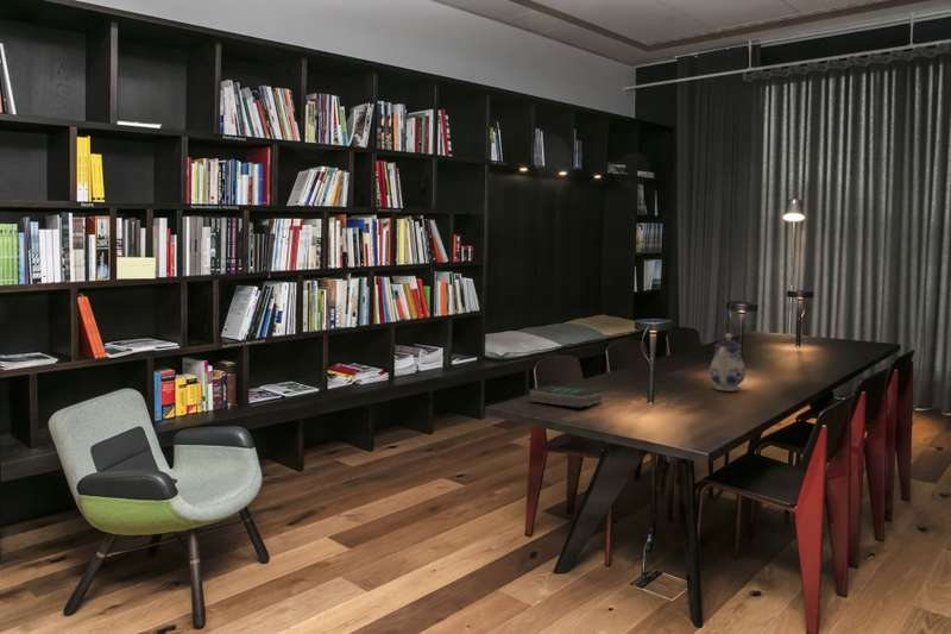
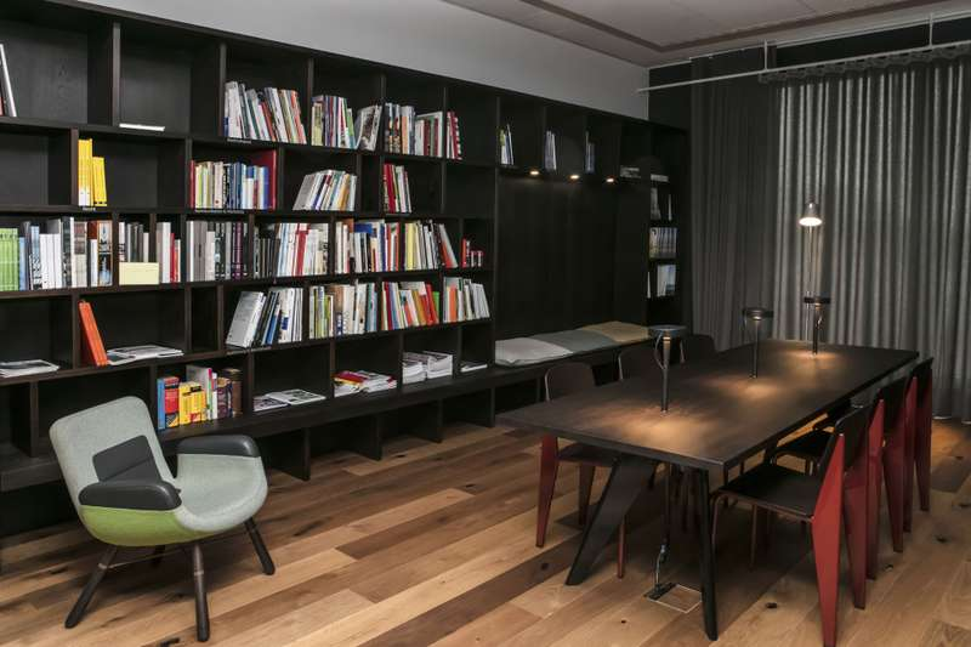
- book (565, 396)
- teapot (728, 360)
